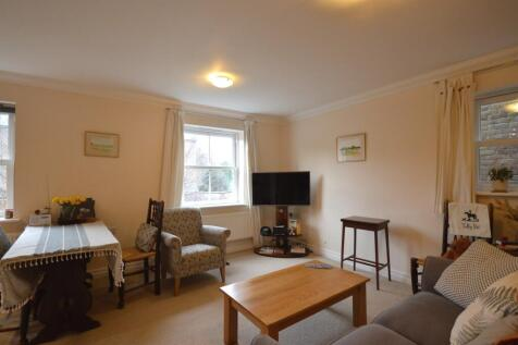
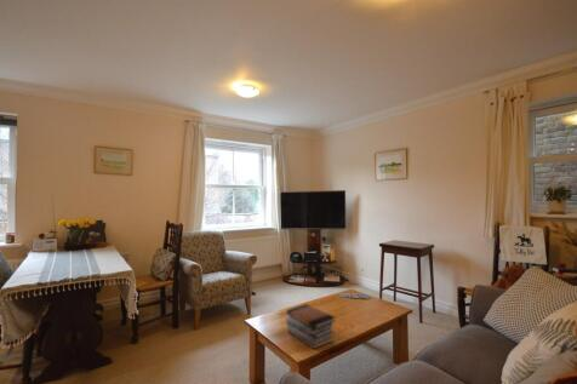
+ book stack (309, 325)
